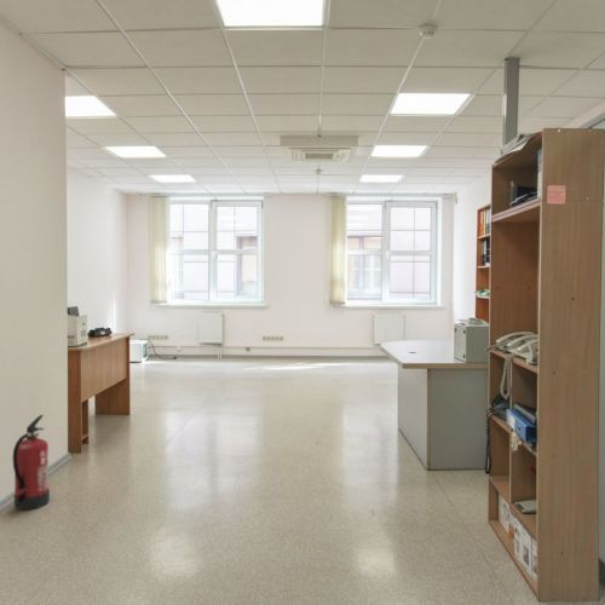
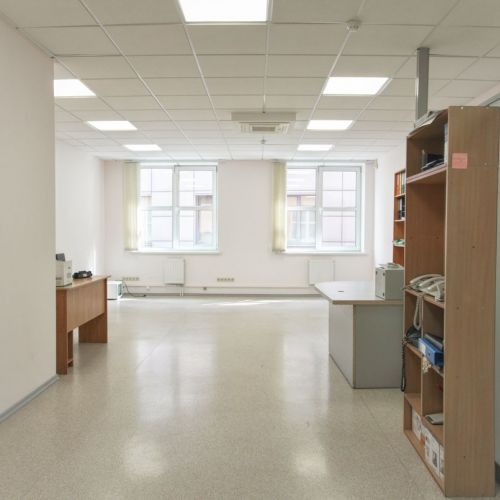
- fire extinguisher (29, 462)
